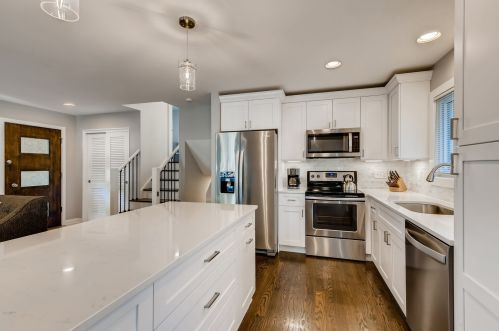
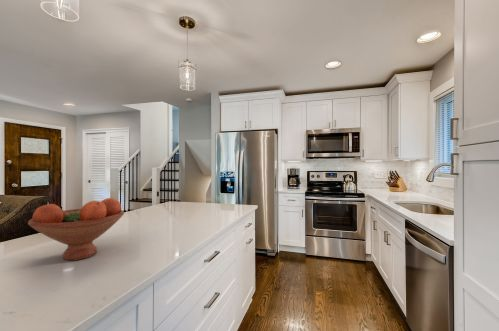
+ fruit bowl (80, 227)
